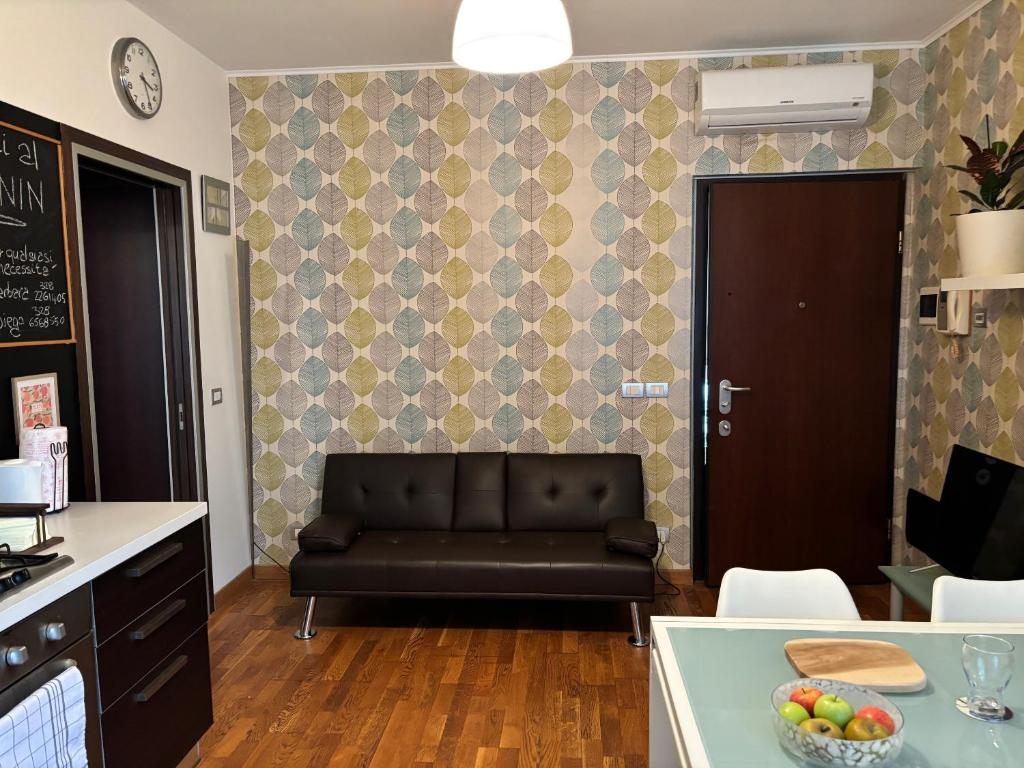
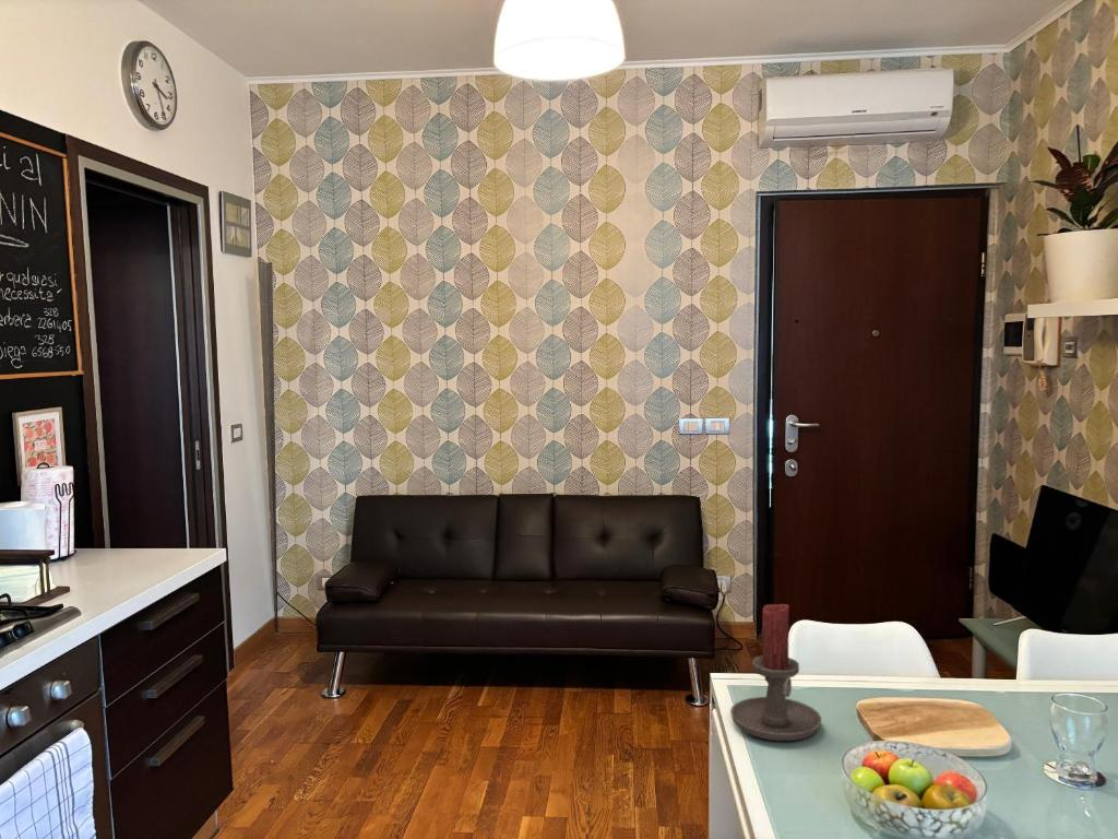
+ candle holder (777, 660)
